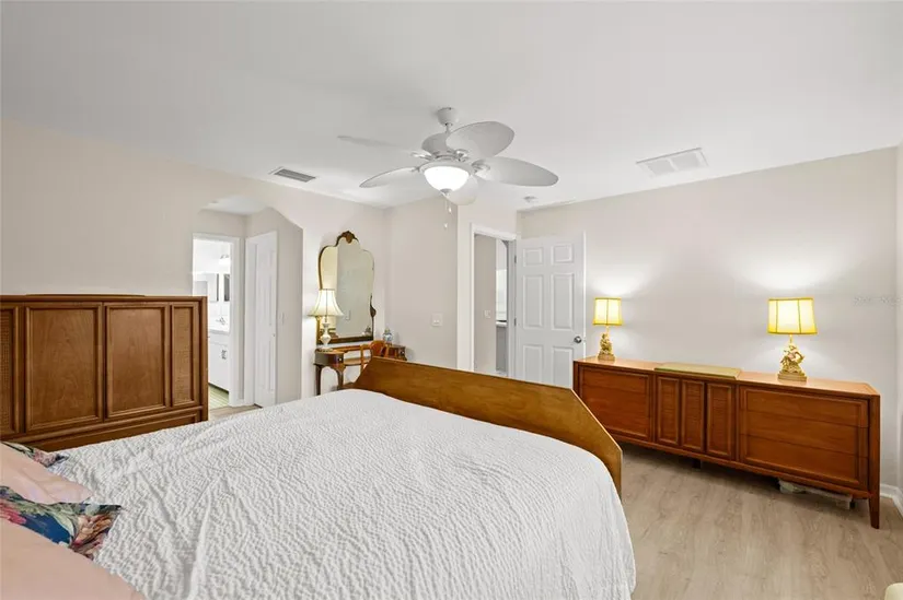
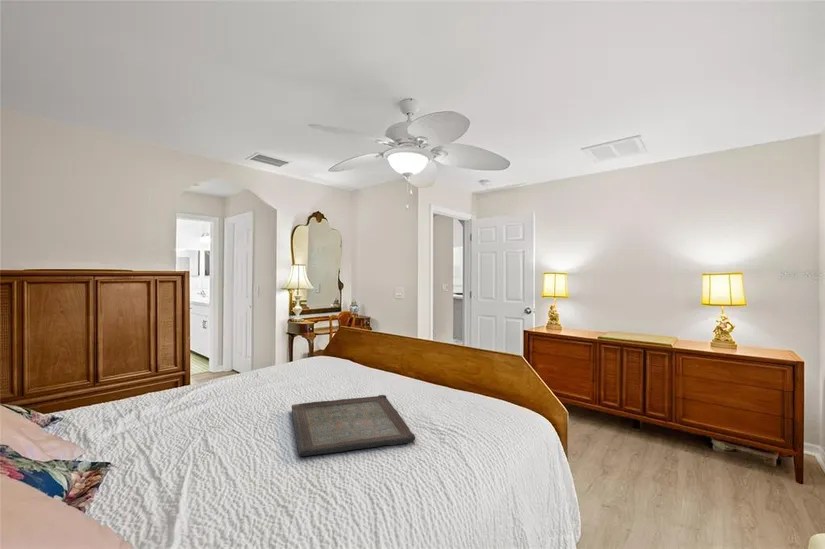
+ serving tray (347, 420)
